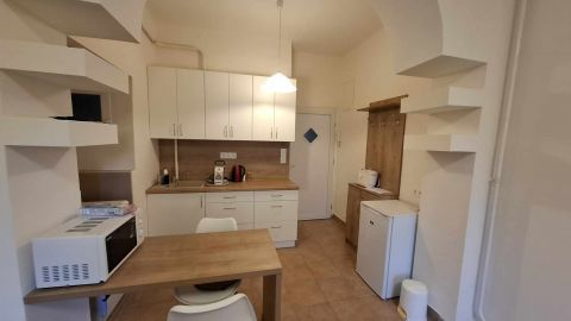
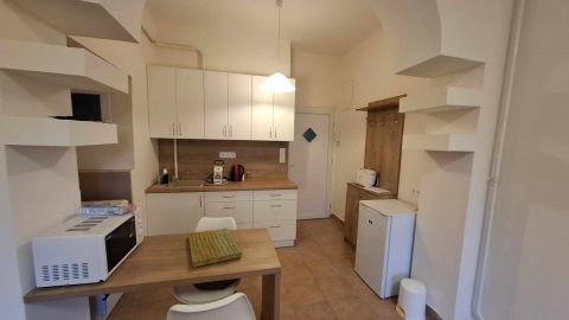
+ cutting board (212, 243)
